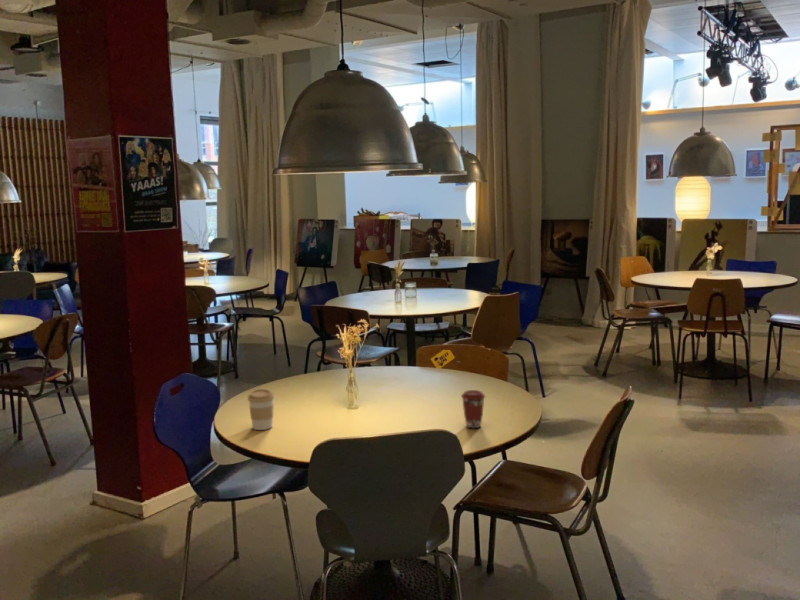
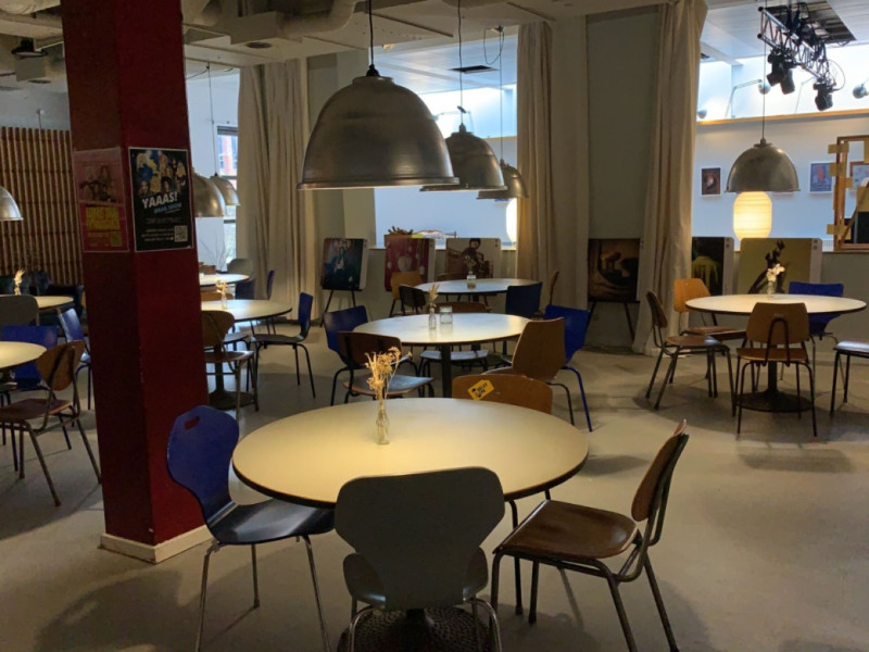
- coffee cup (261, 409)
- coffee cup (473, 409)
